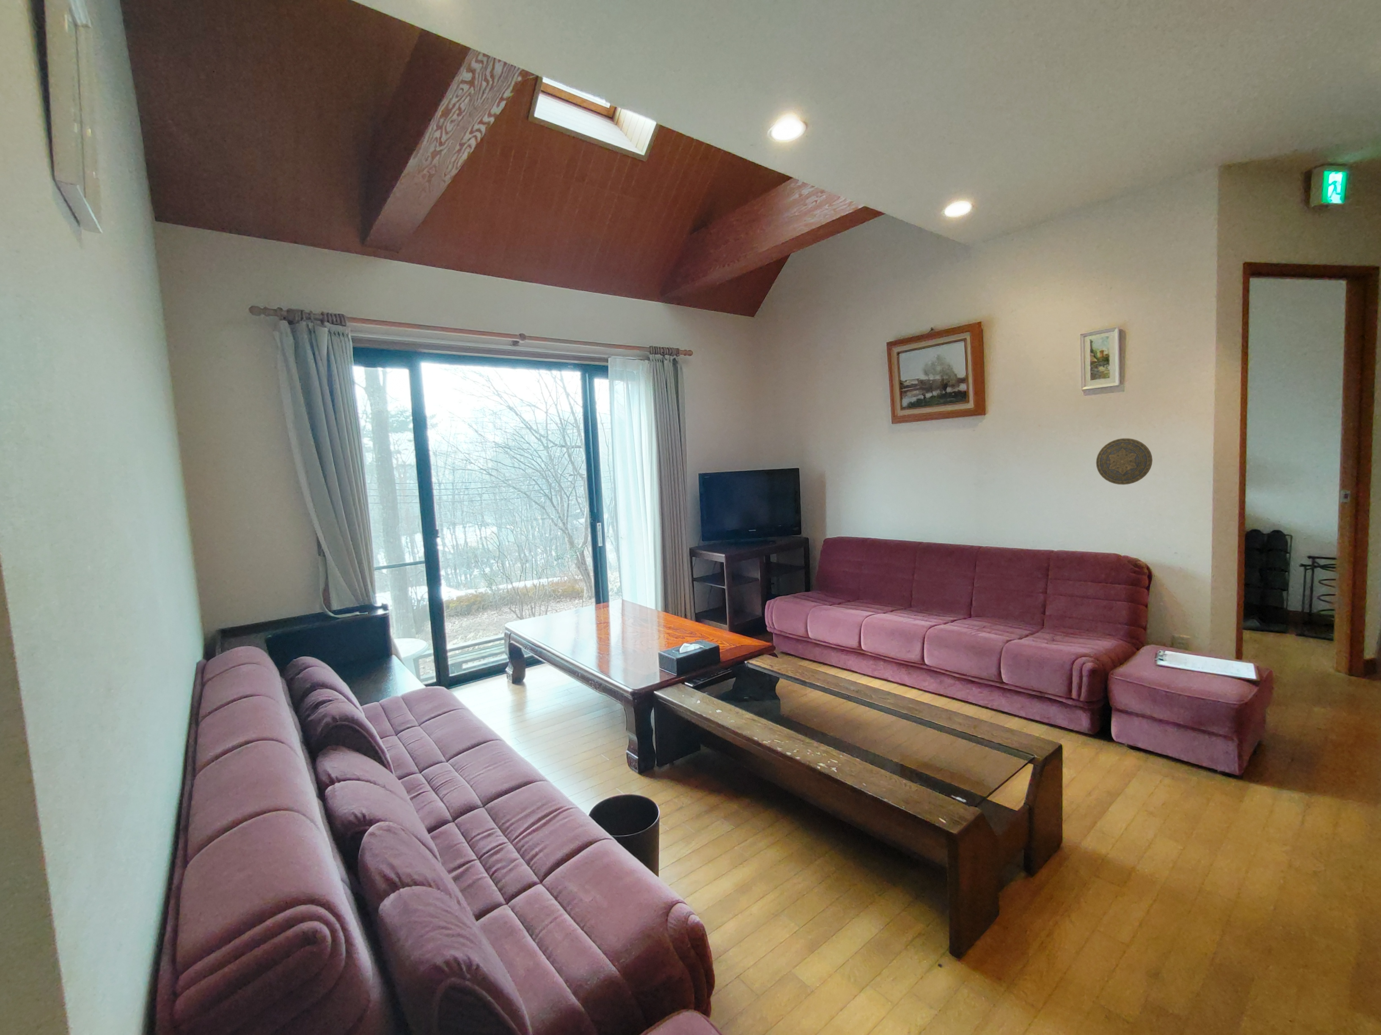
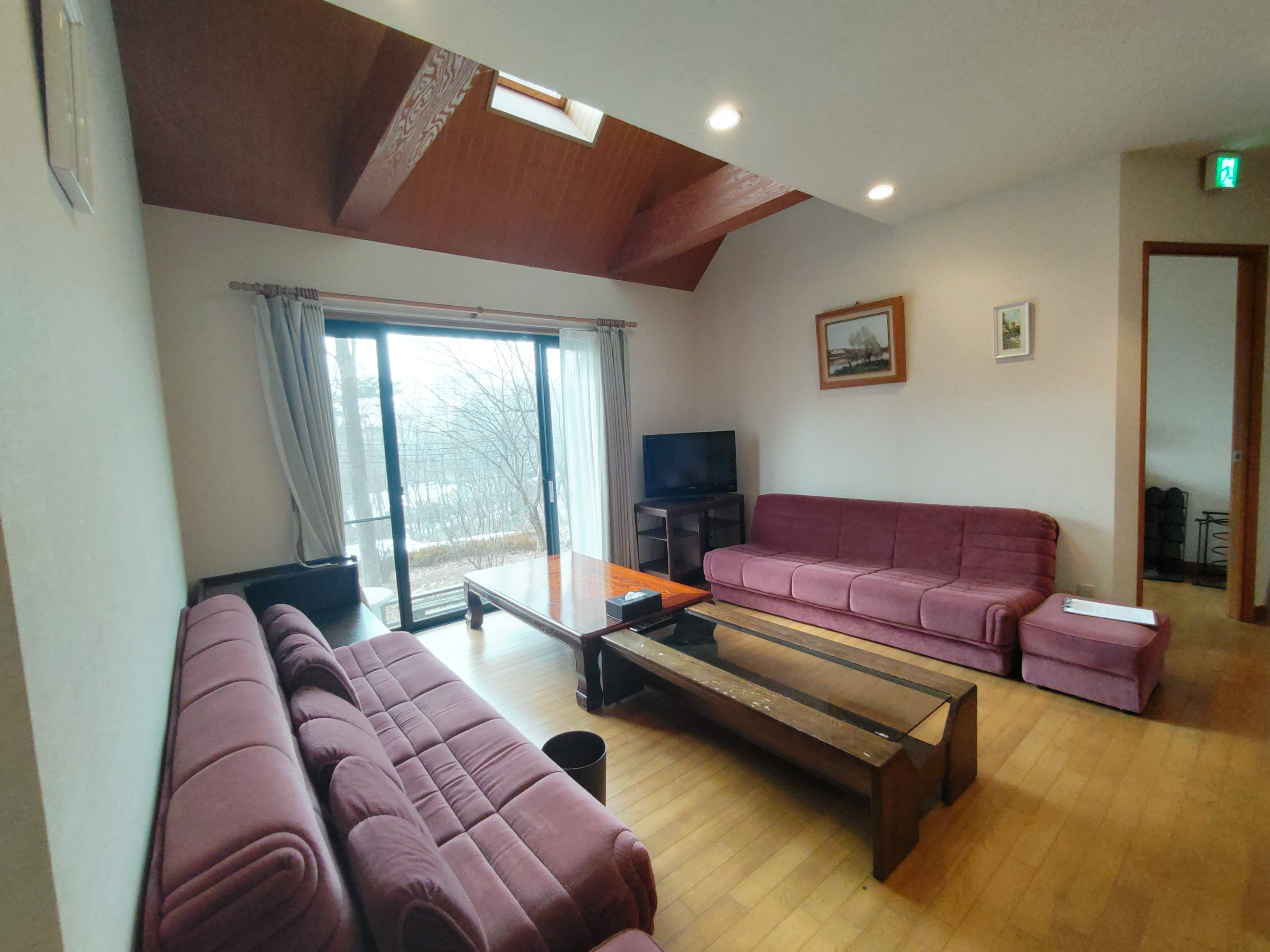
- decorative plate (1122, 461)
